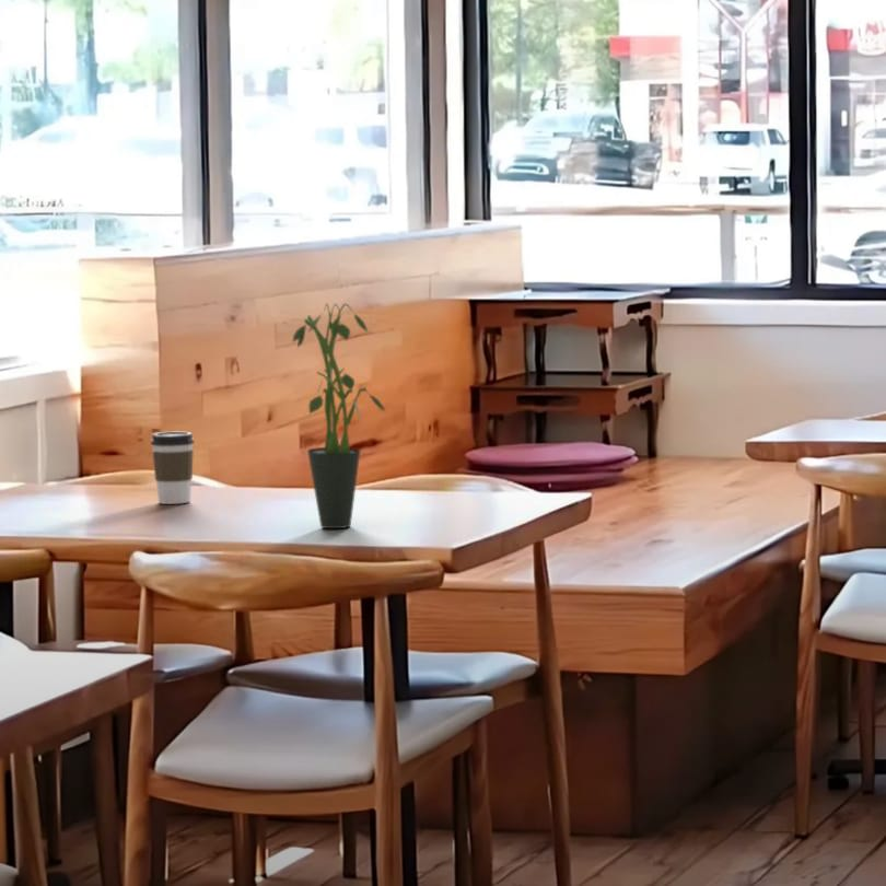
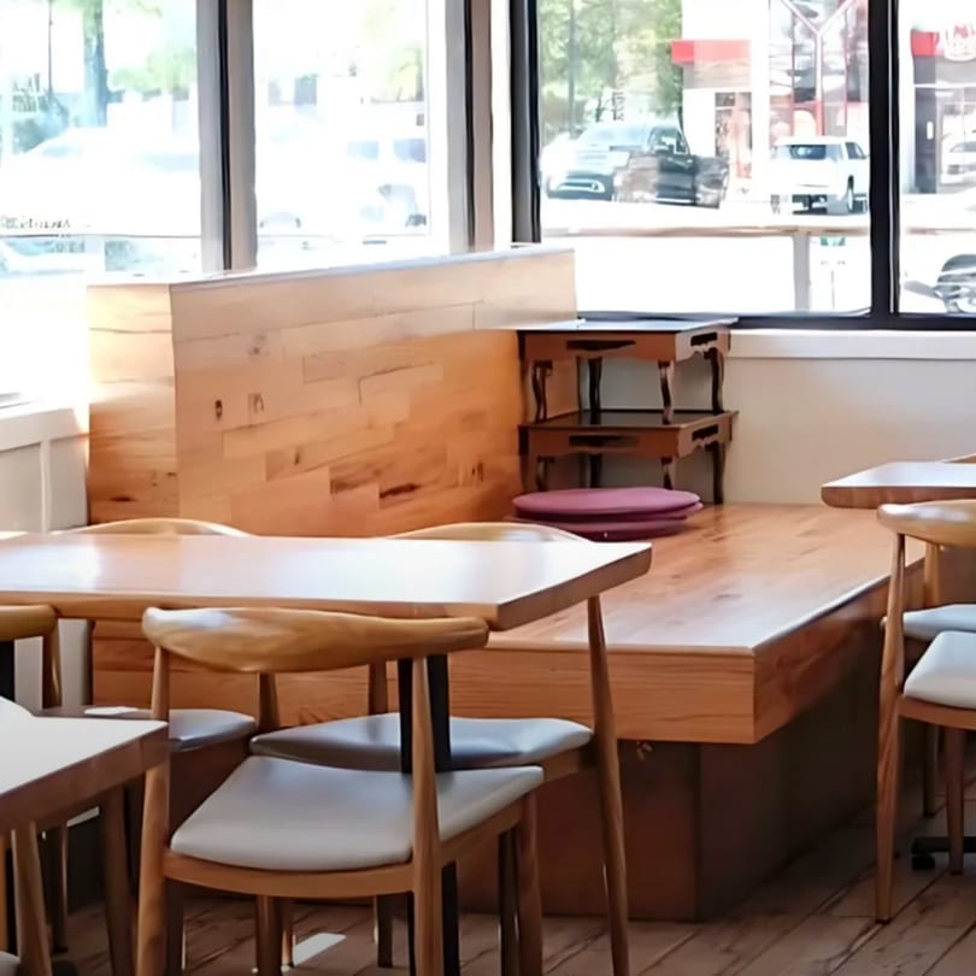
- coffee cup (173, 467)
- potted plant (335, 413)
